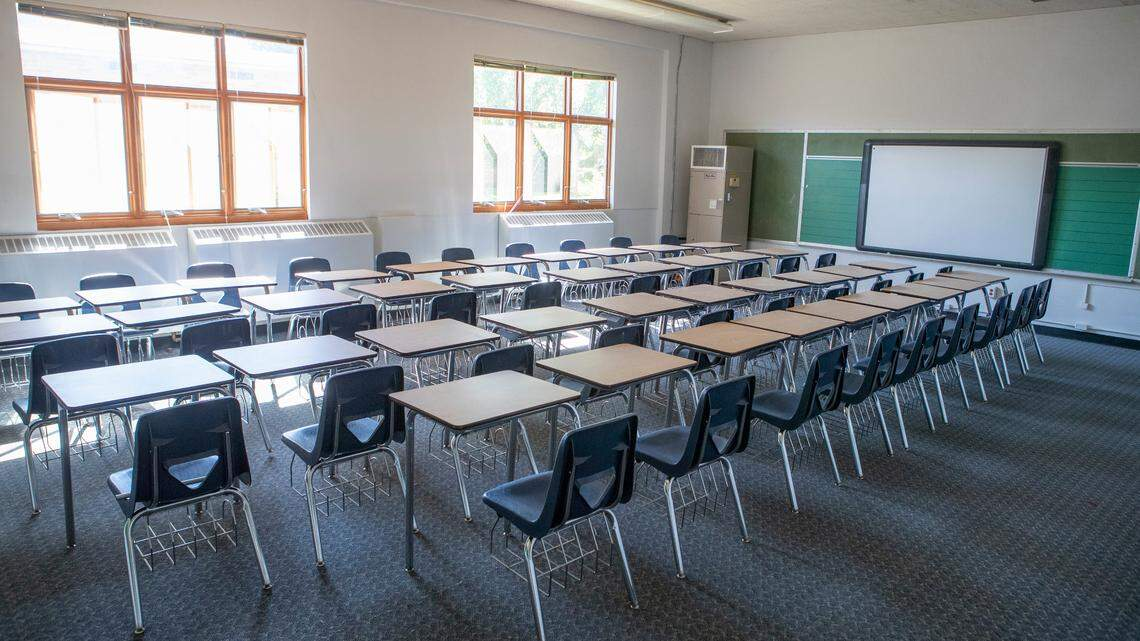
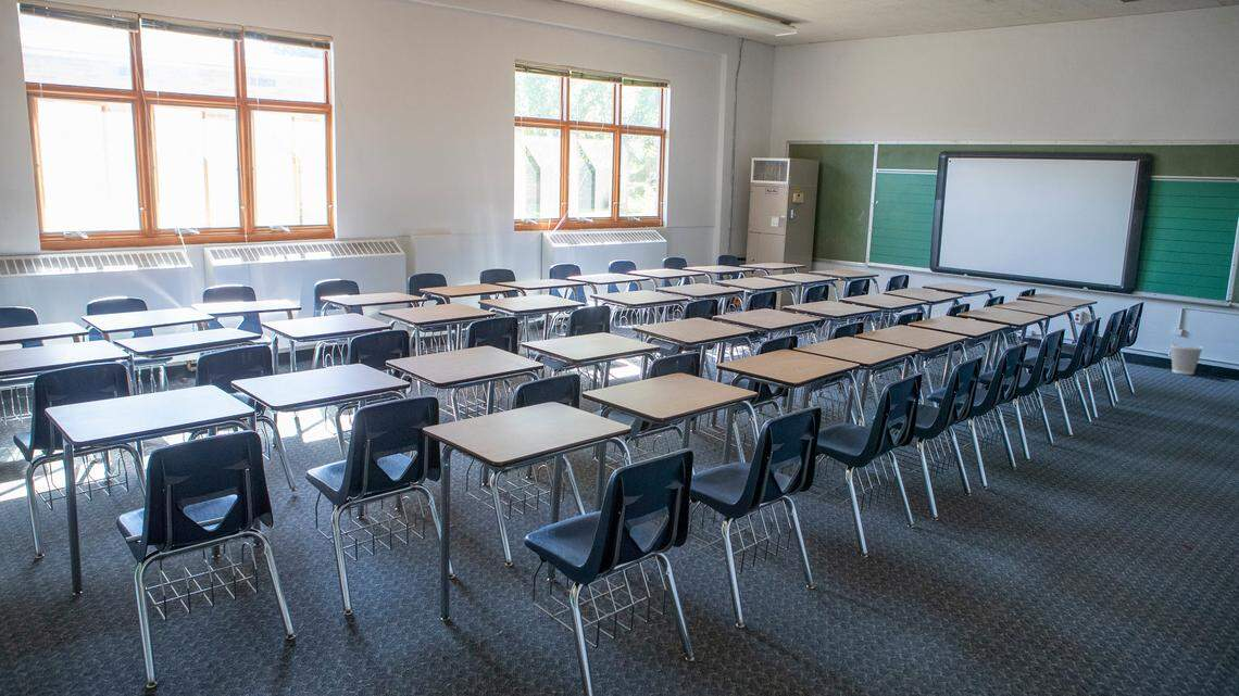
+ wastebasket (1185, 358)
